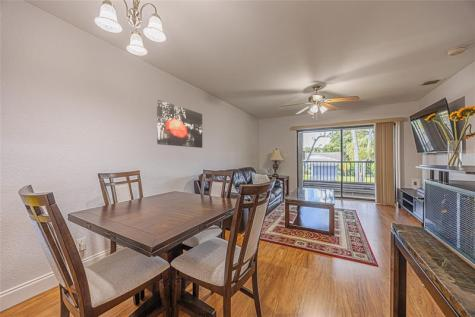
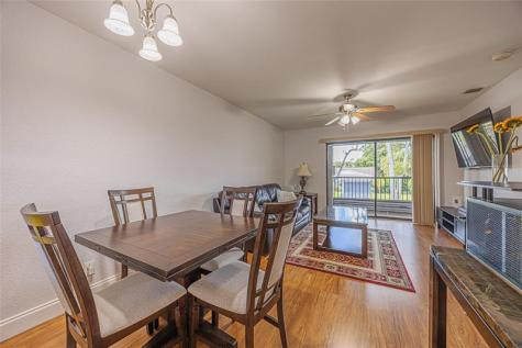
- wall art (182, 127)
